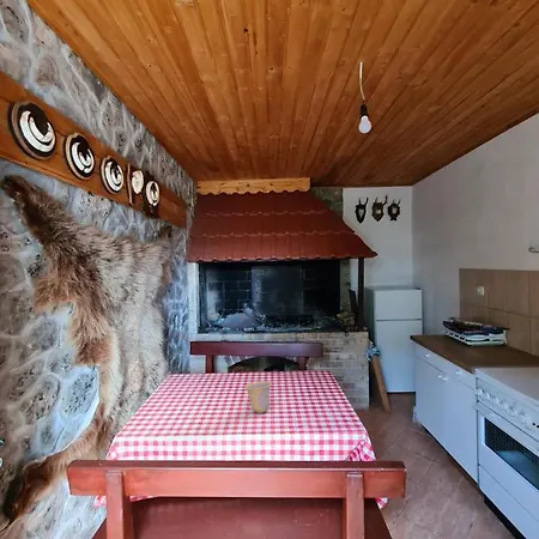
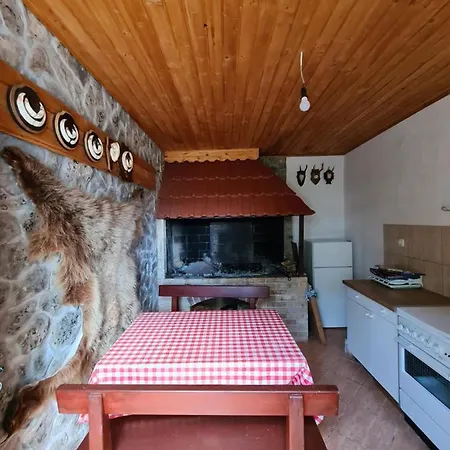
- cup (258, 396)
